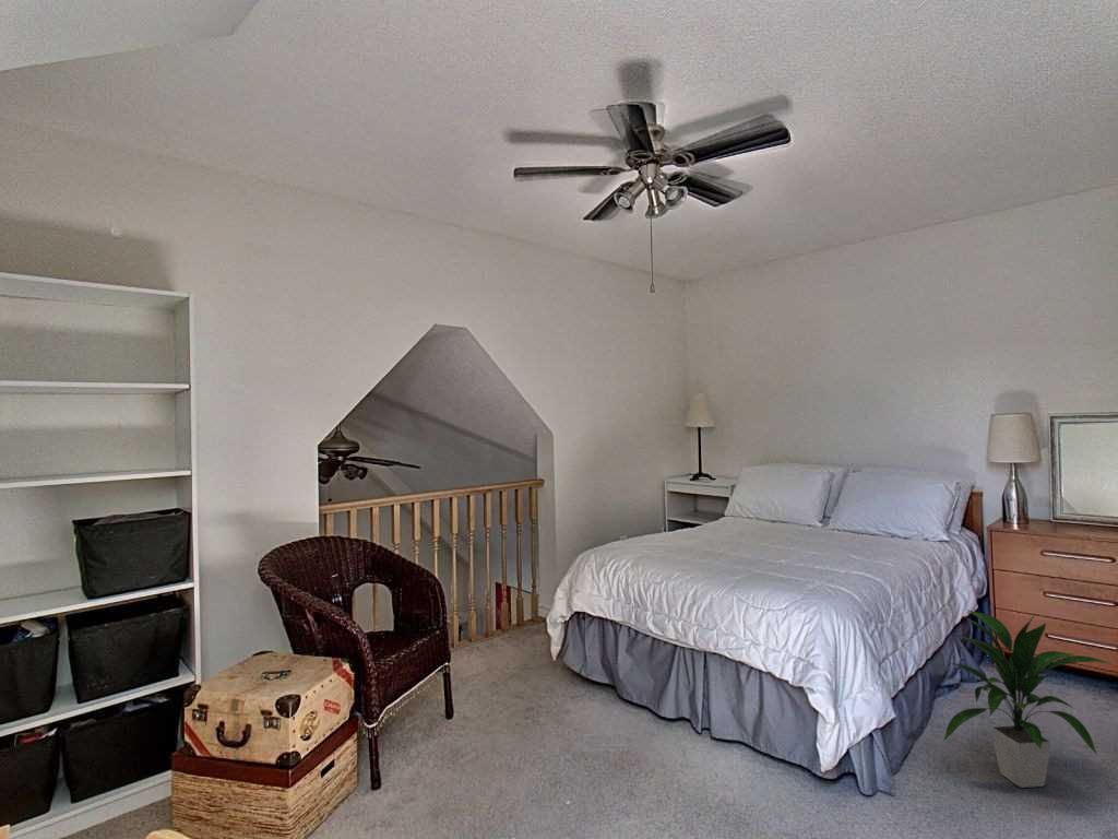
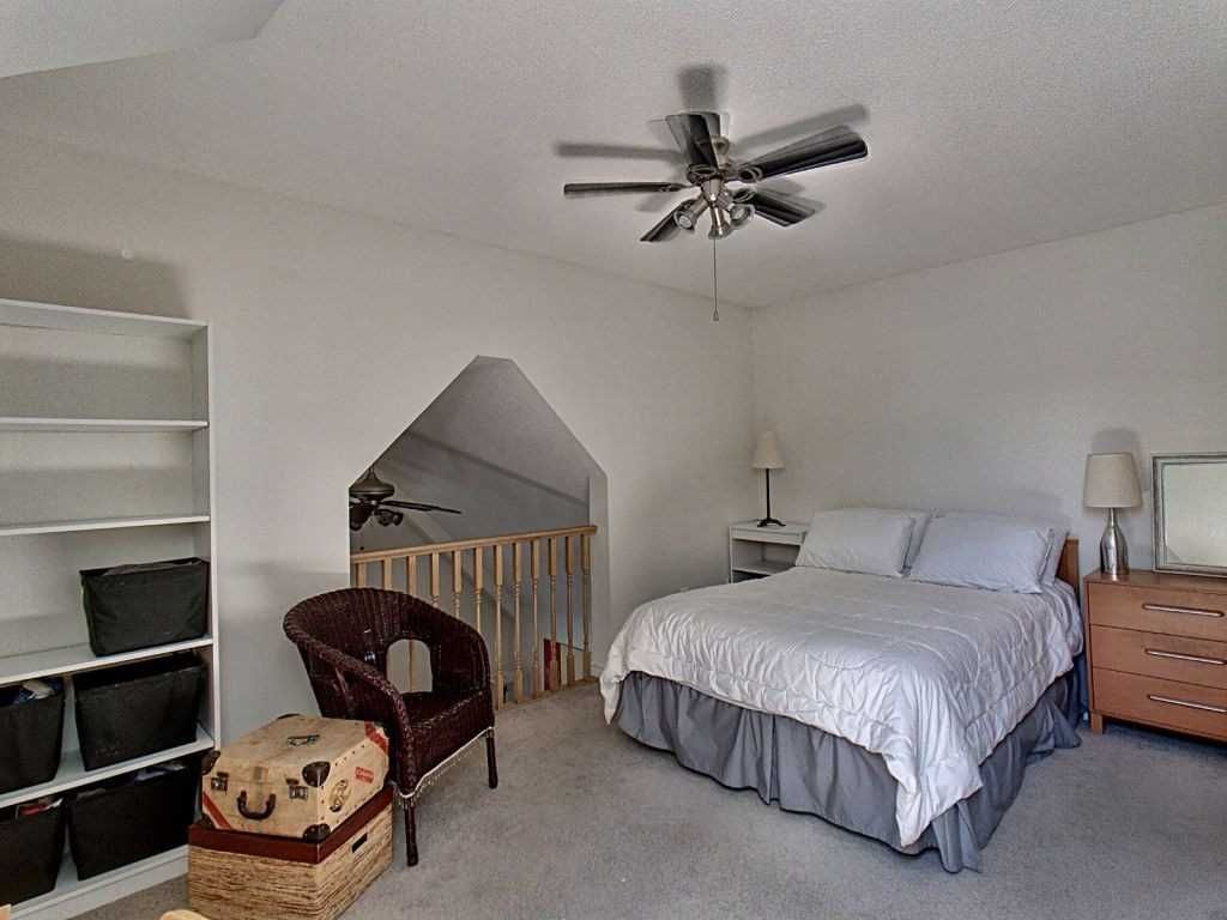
- indoor plant (1011, 693)
